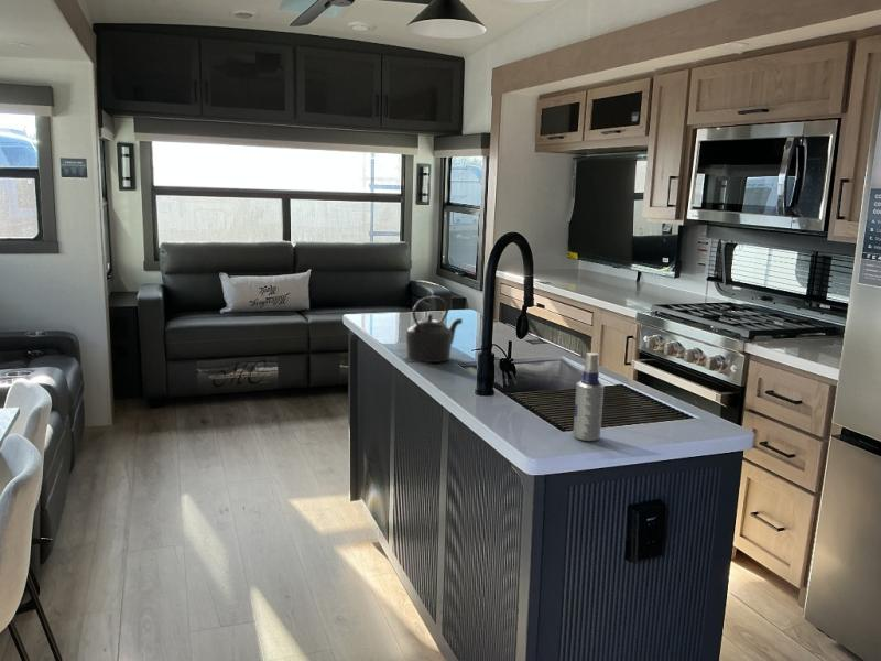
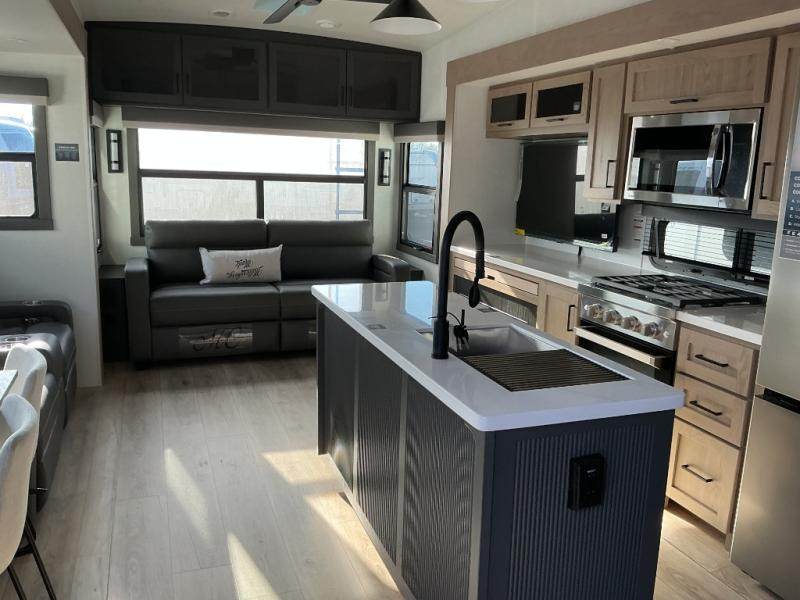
- kettle (437, 326)
- spray bottle (589, 395)
